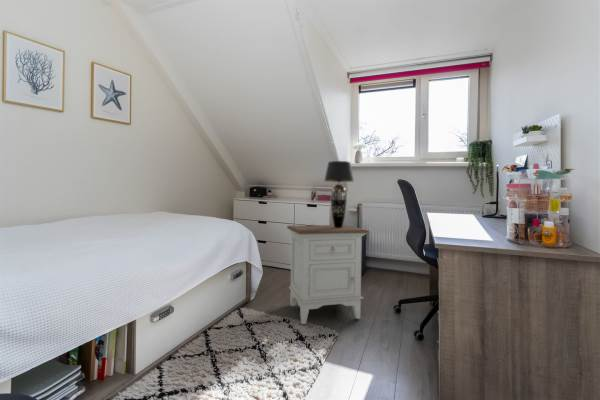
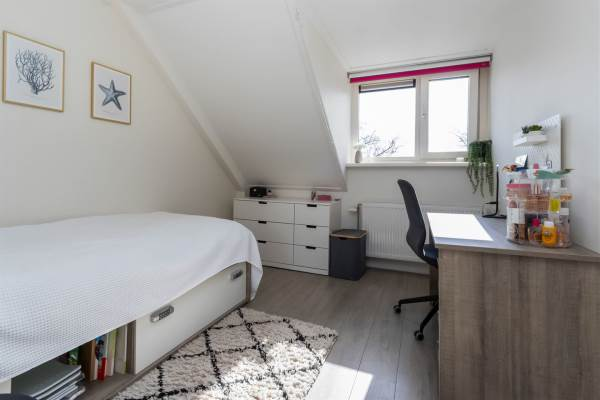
- table lamp (338, 194)
- nightstand (325, 270)
